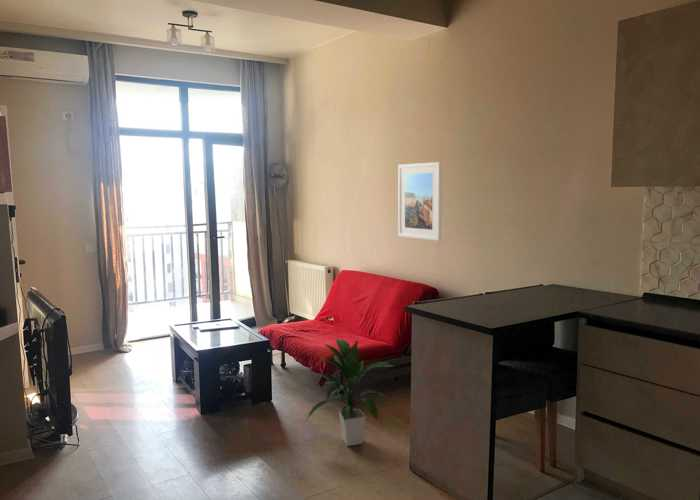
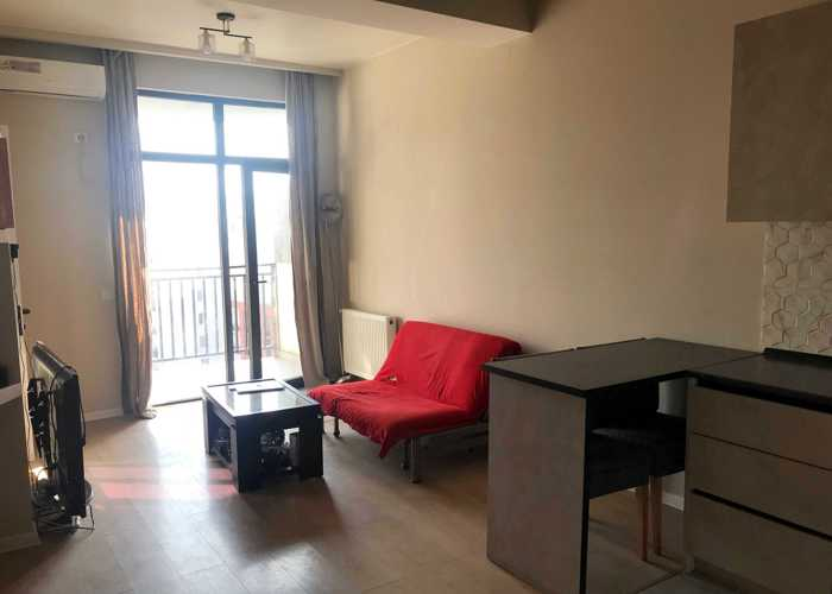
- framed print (418, 201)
- indoor plant (347, 389)
